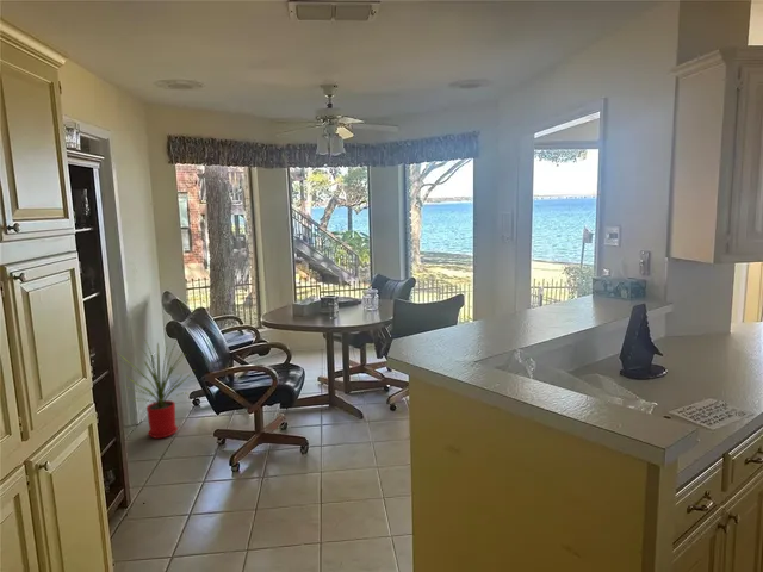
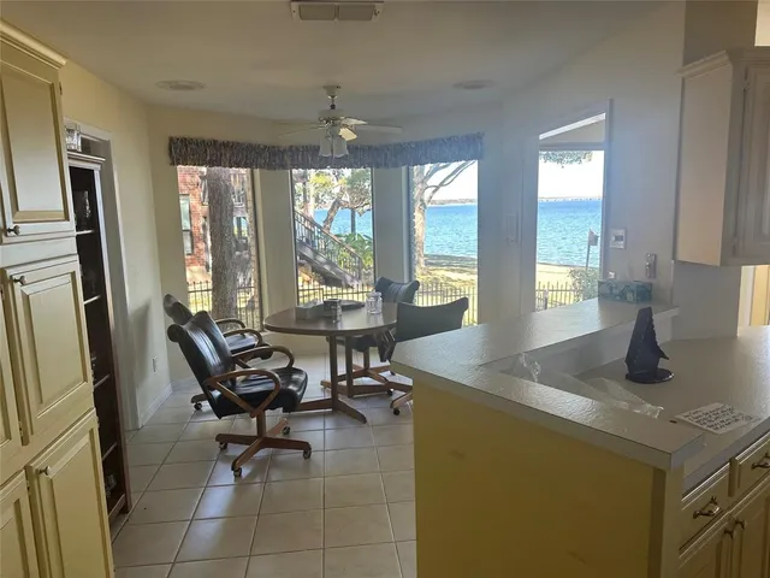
- house plant (157, 387)
